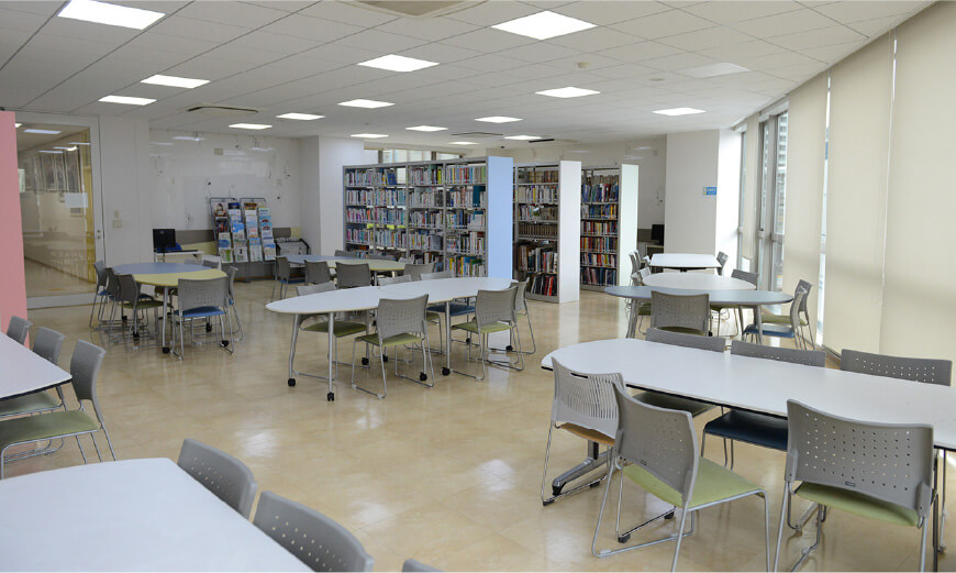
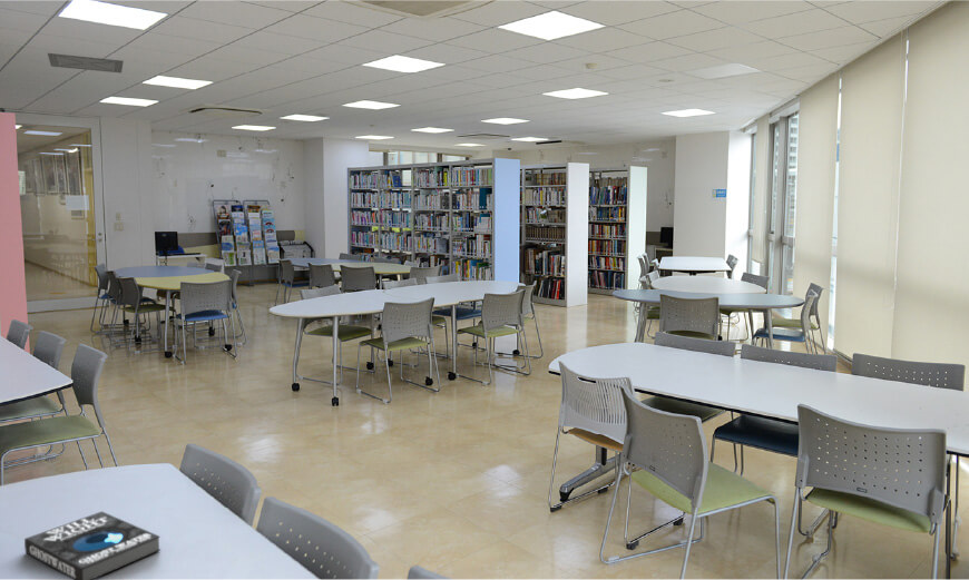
+ ceiling vent (86, 63)
+ book (92, 543)
